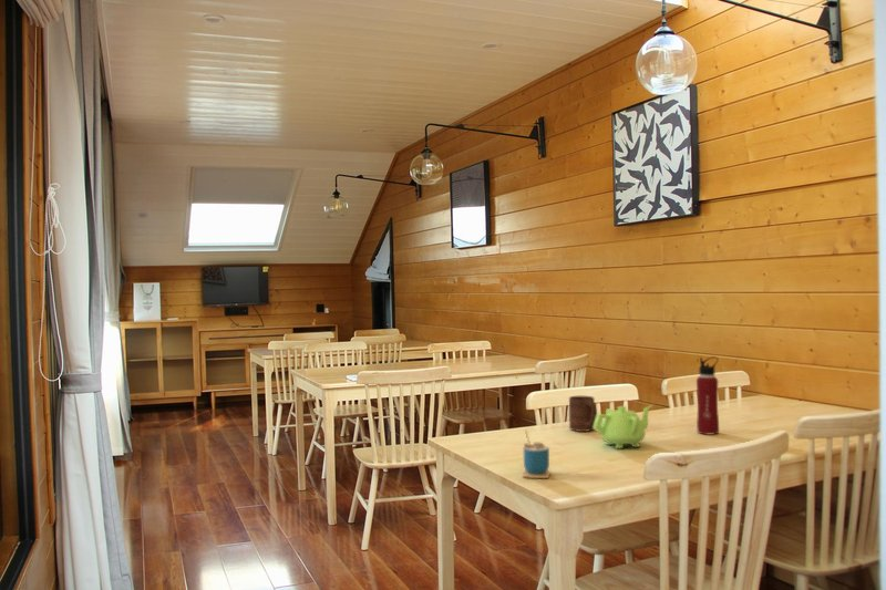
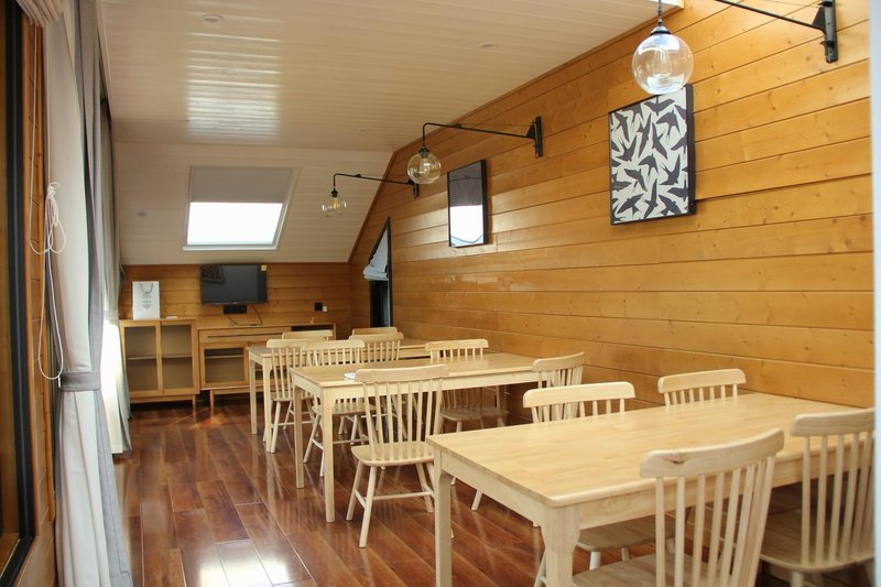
- cup (536, 452)
- cup (585, 414)
- teapot (624, 425)
- water bottle (707, 394)
